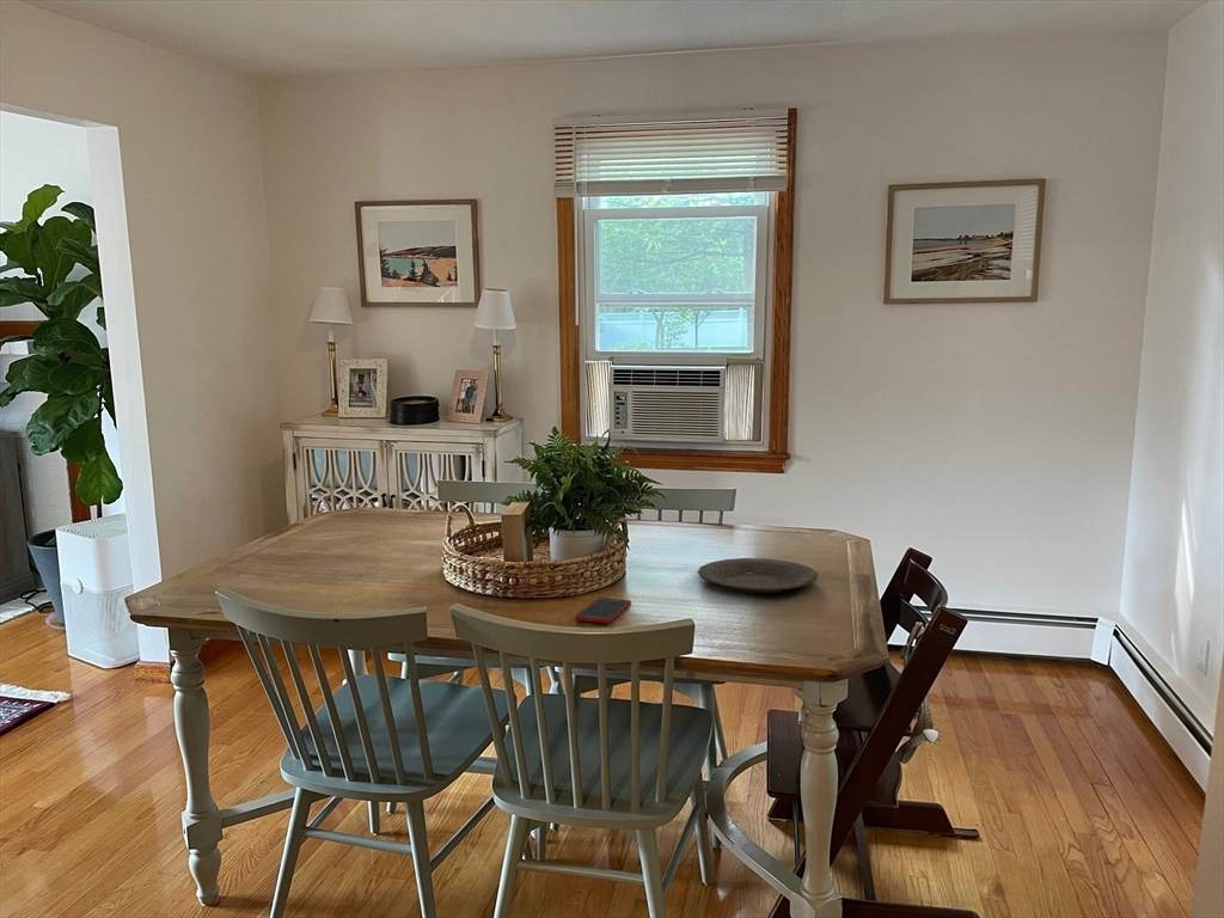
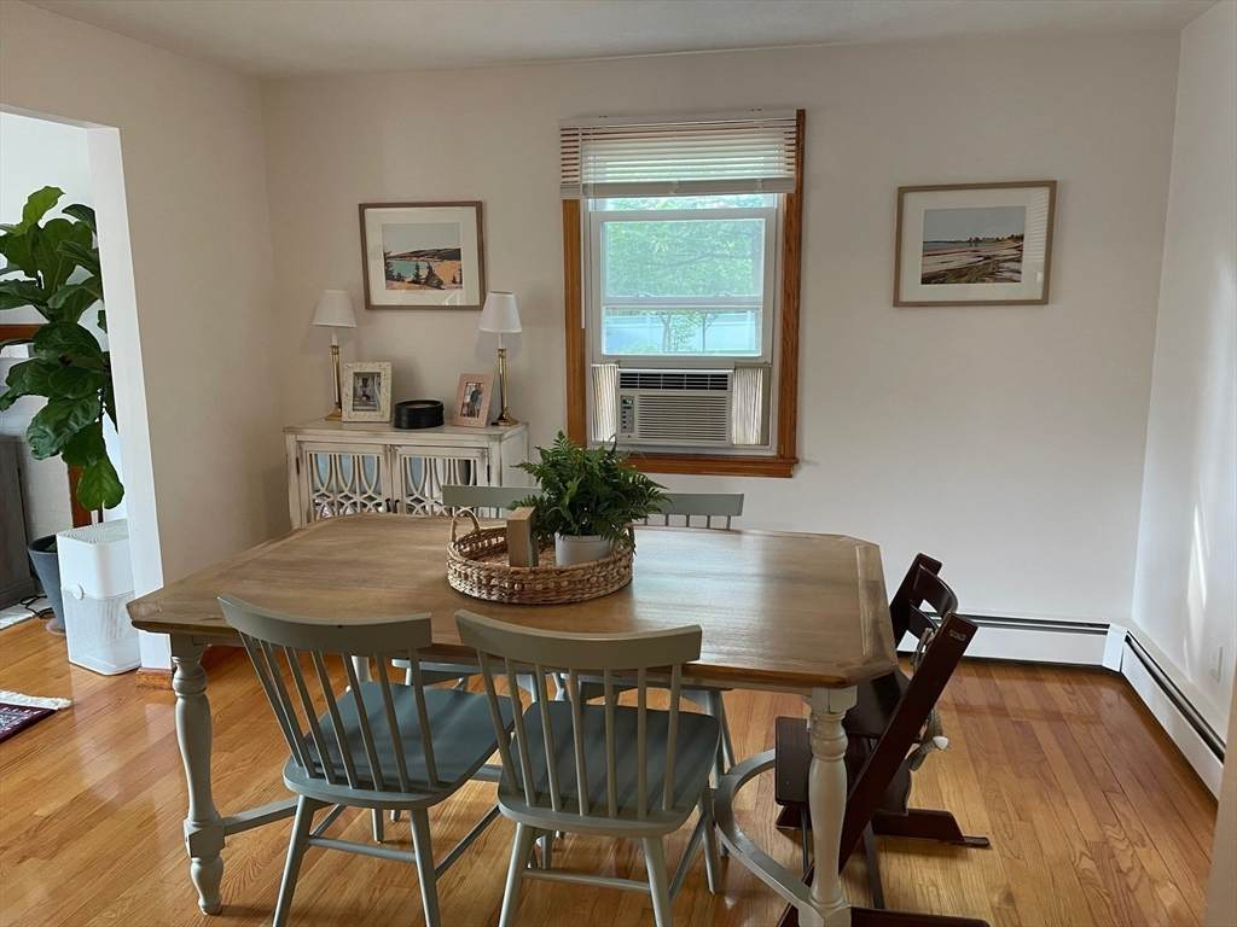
- plate (757, 577)
- cell phone (604, 610)
